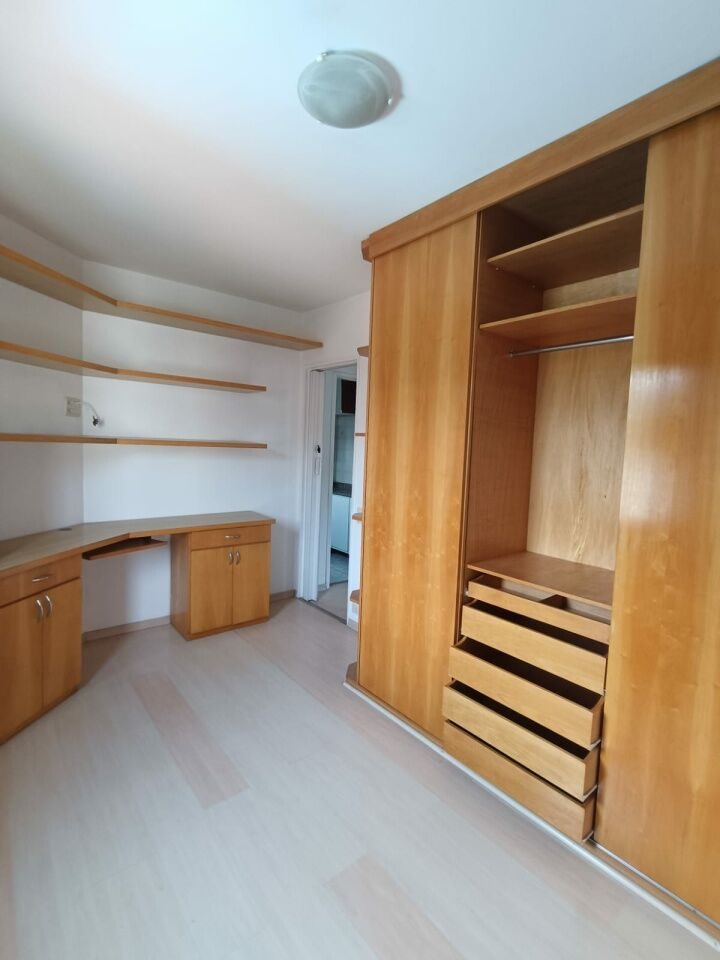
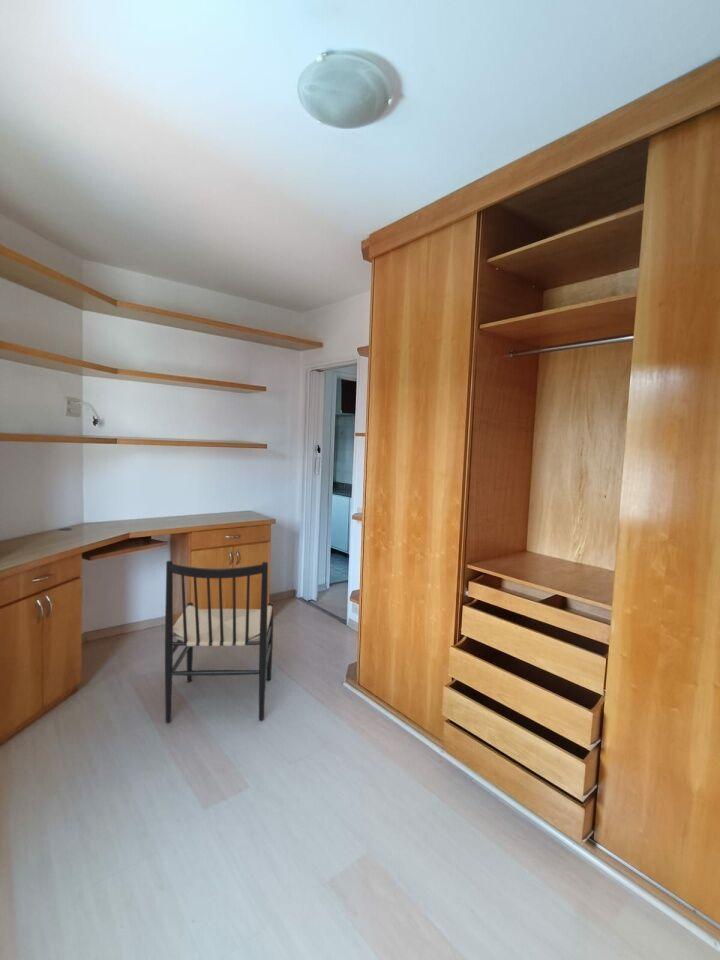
+ chair (222, 629)
